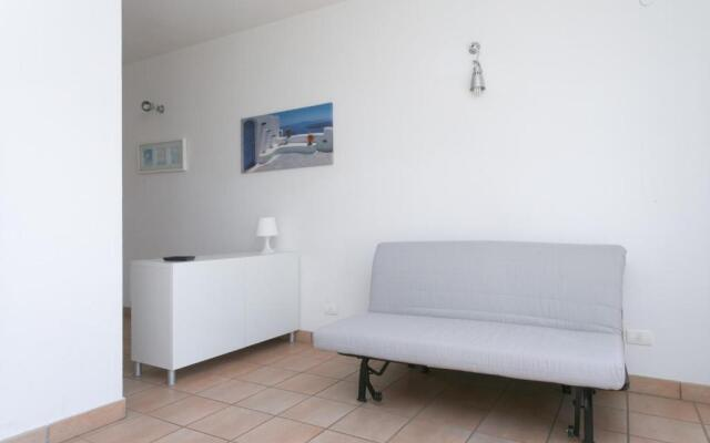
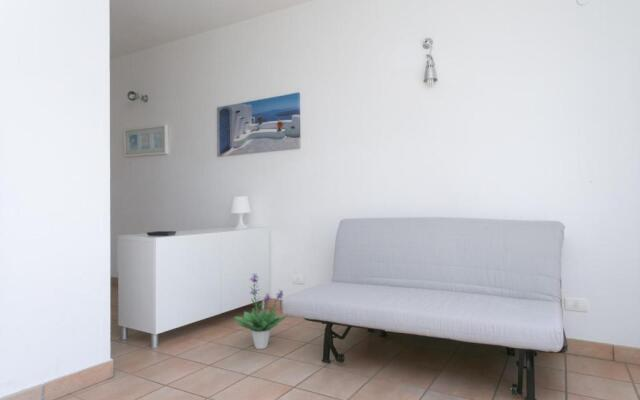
+ potted plant (262, 310)
